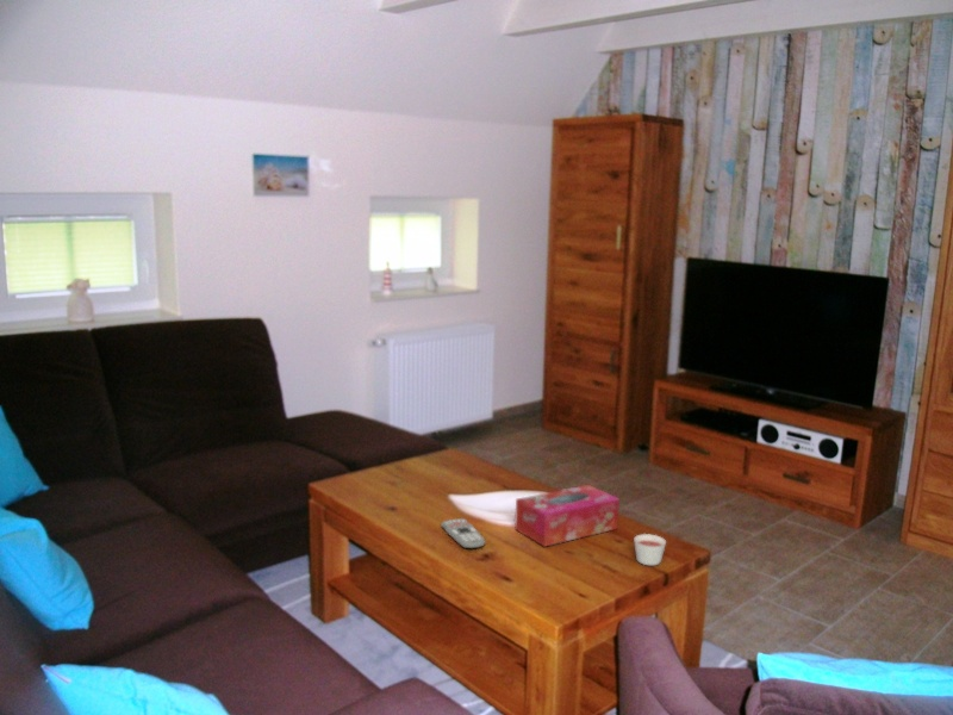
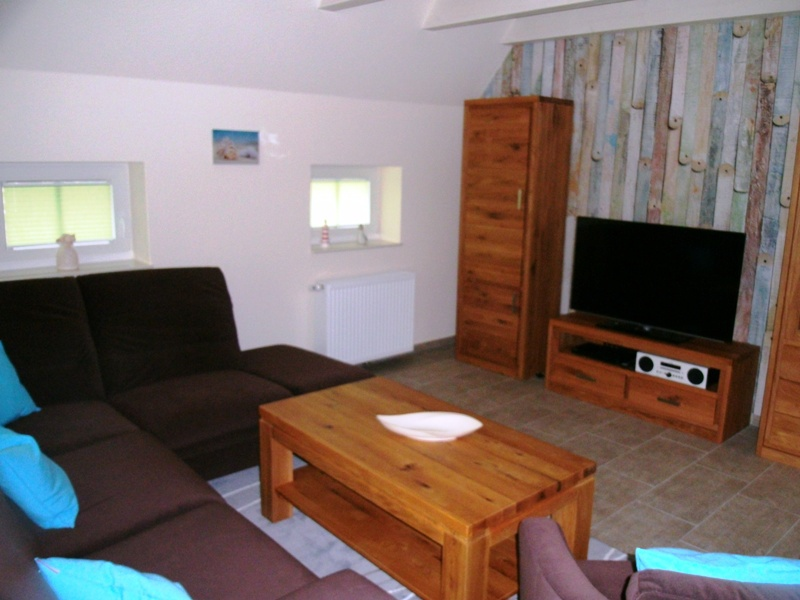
- candle (649, 551)
- remote control (463, 533)
- tissue box (567, 514)
